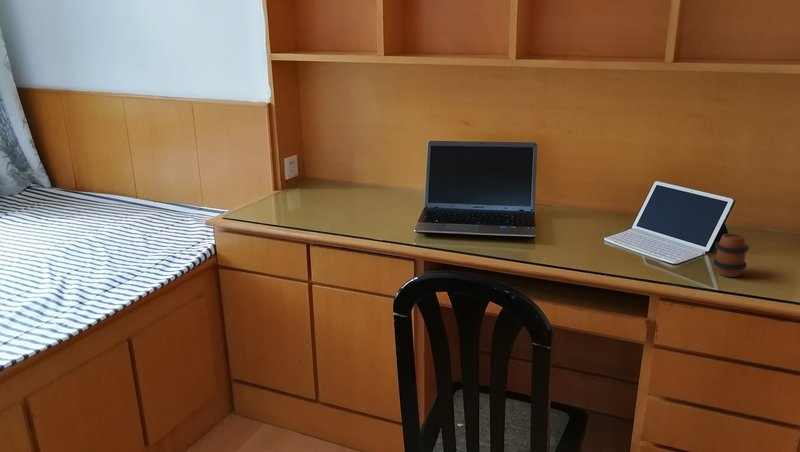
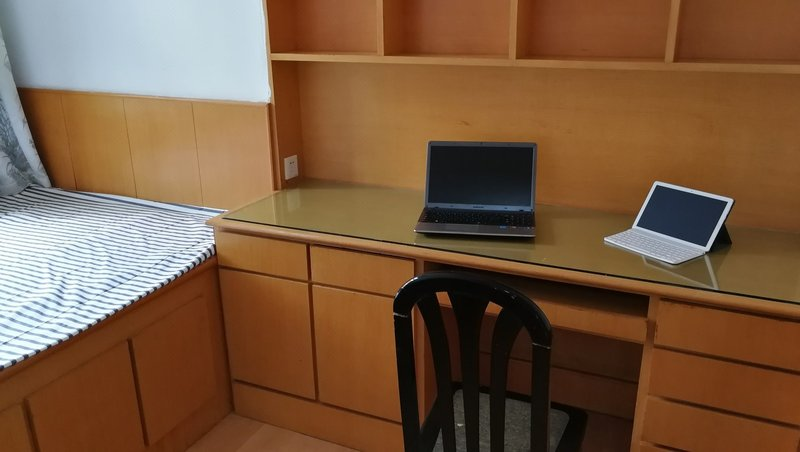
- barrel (730, 255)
